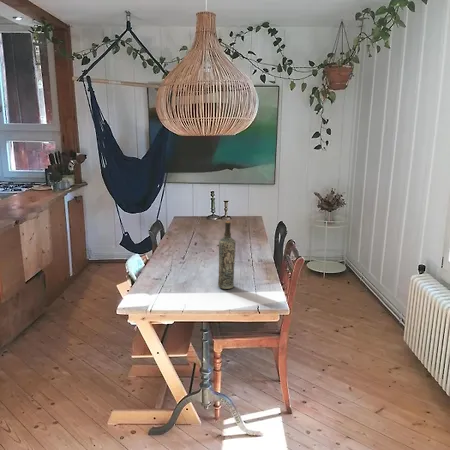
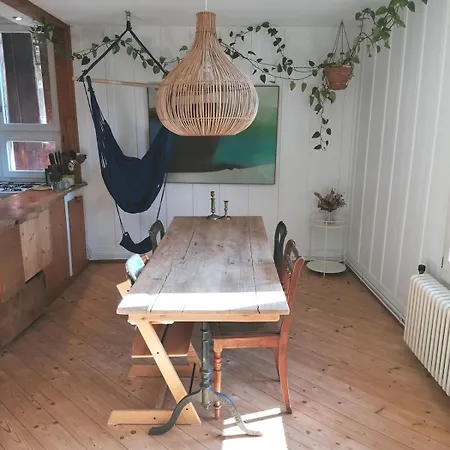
- bottle (226, 254)
